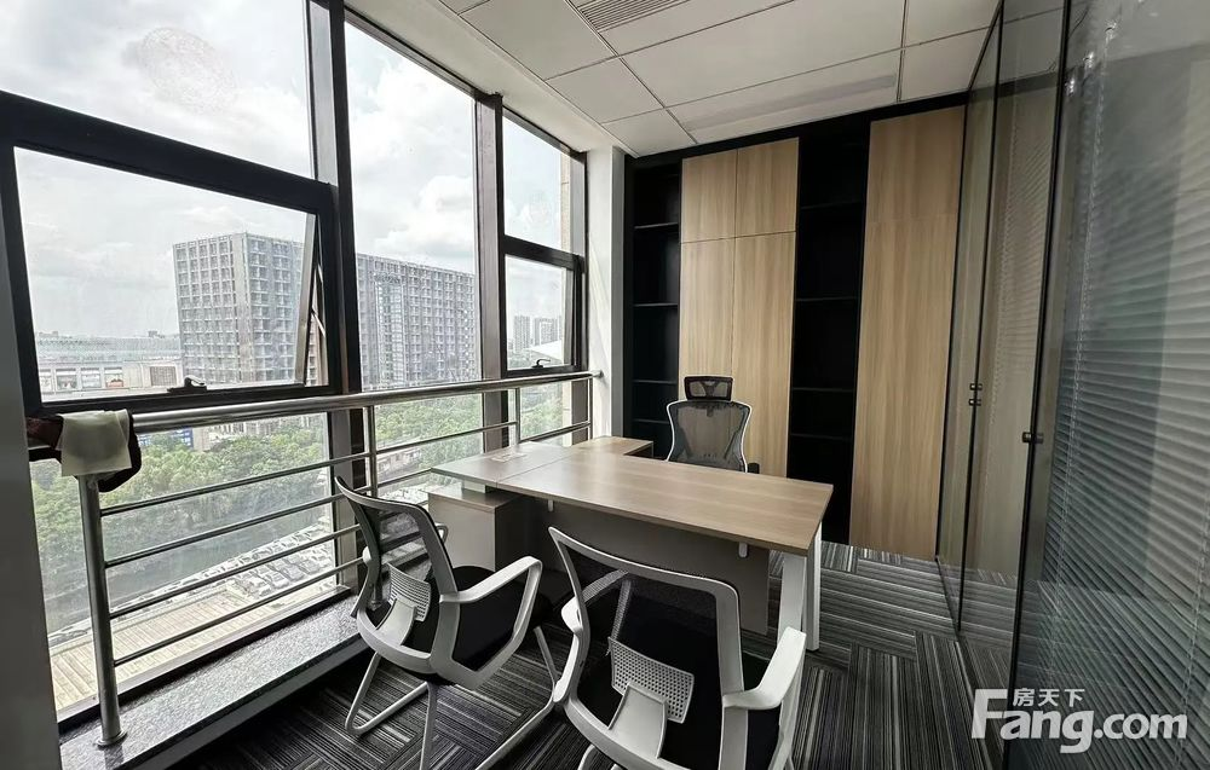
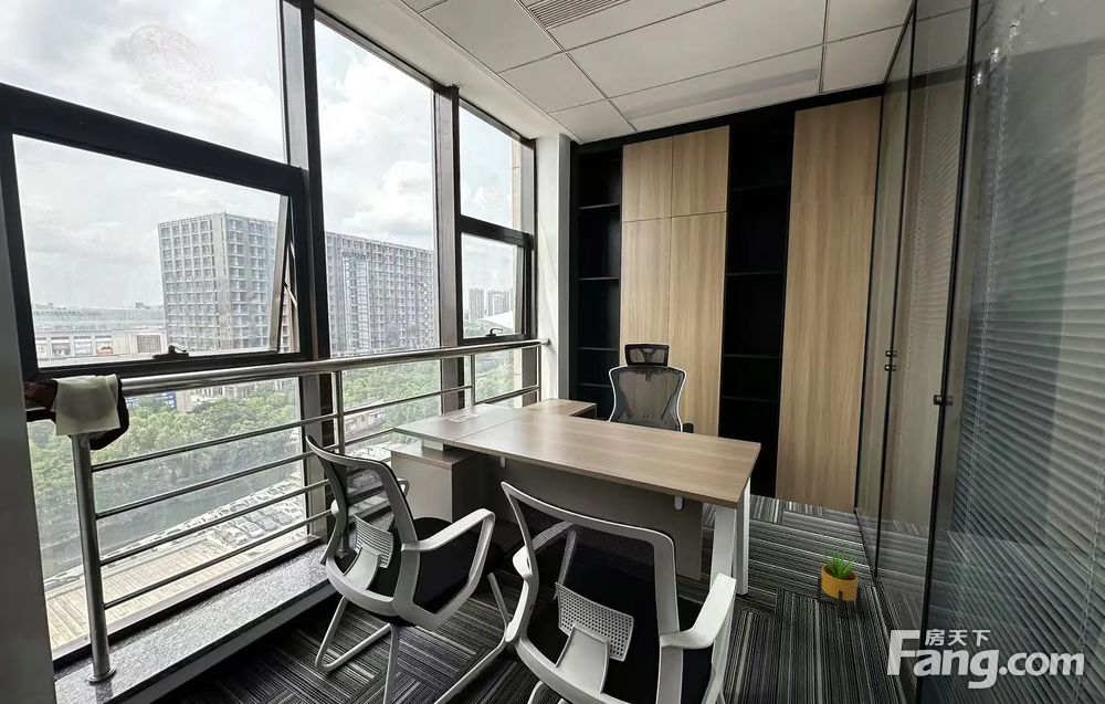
+ potted plant (839, 577)
